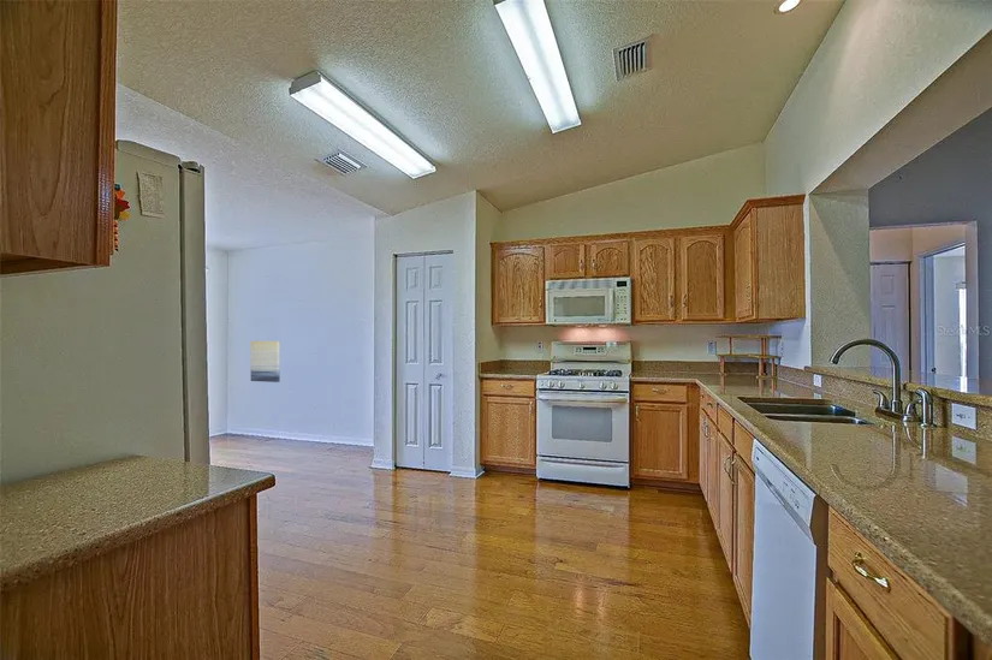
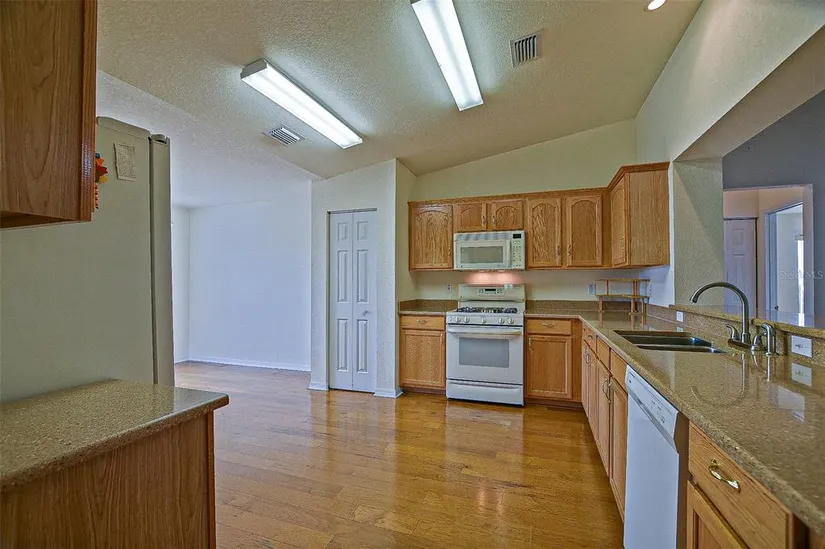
- wall art (265, 361)
